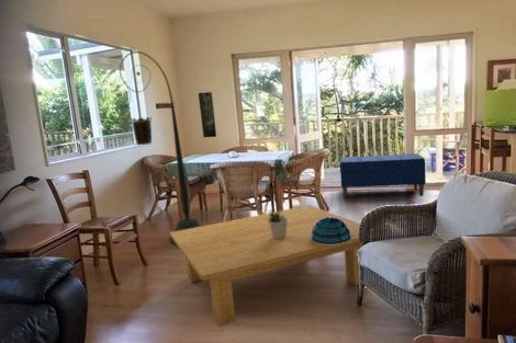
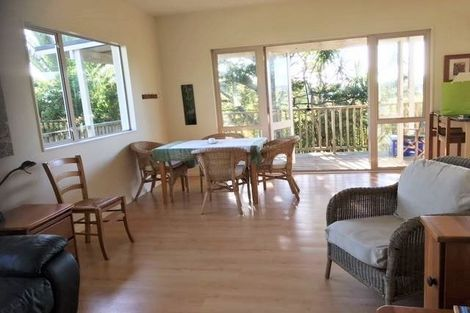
- coffee table (270, 255)
- floor lamp (150, 142)
- decorative bowl (330, 227)
- bench (380, 175)
- potted plant (277, 221)
